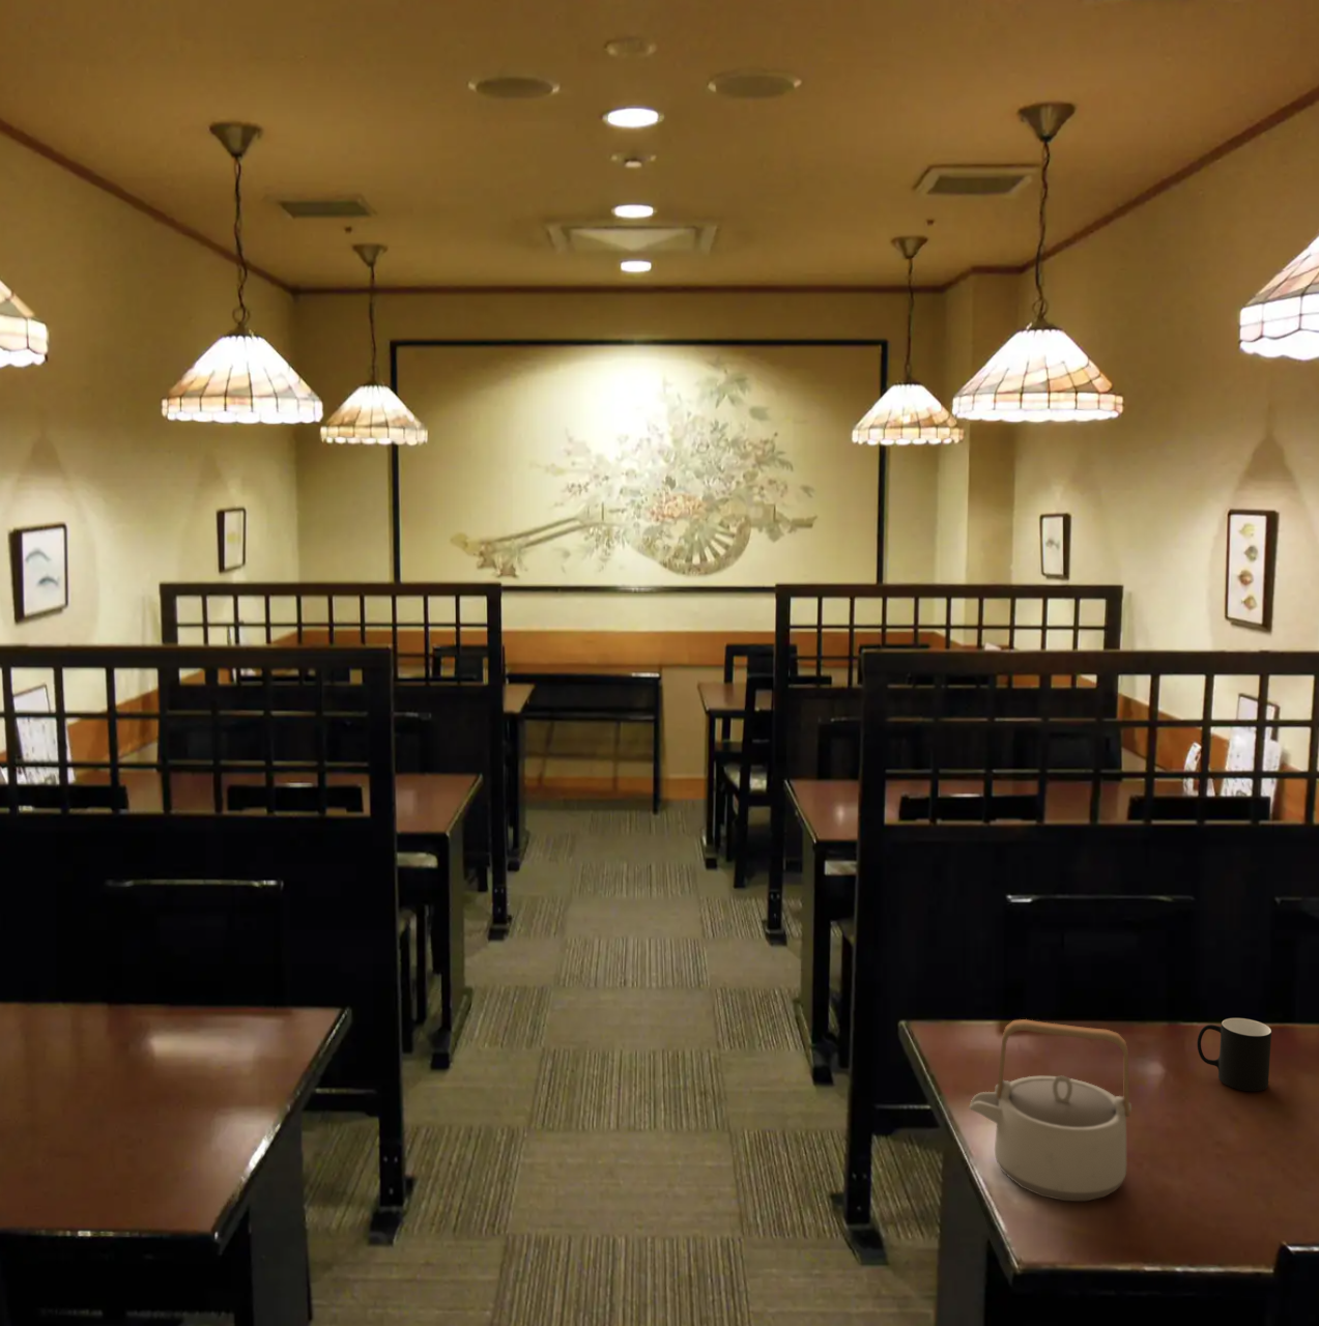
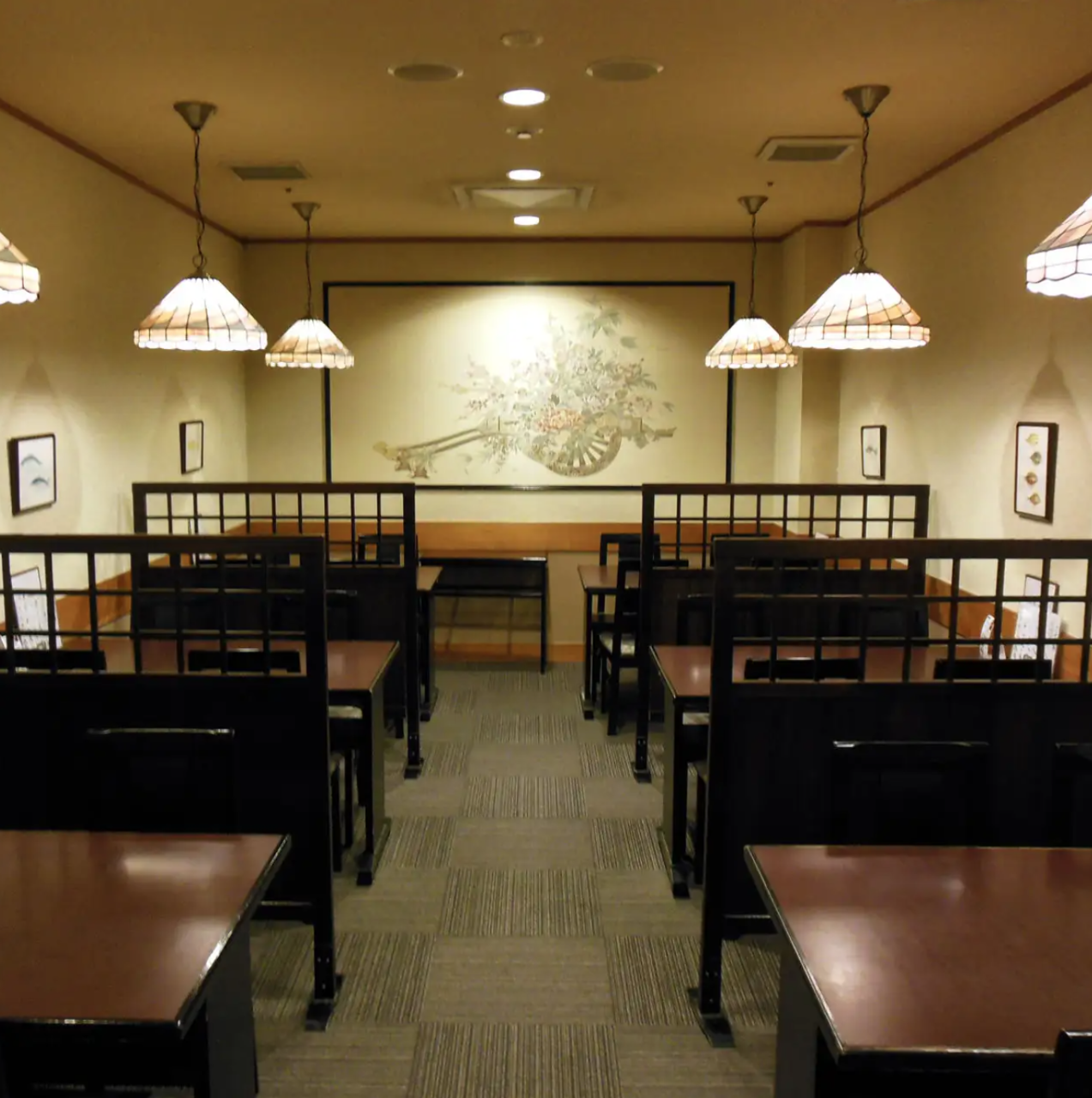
- teapot (1048, 1098)
- cup (1233, 1052)
